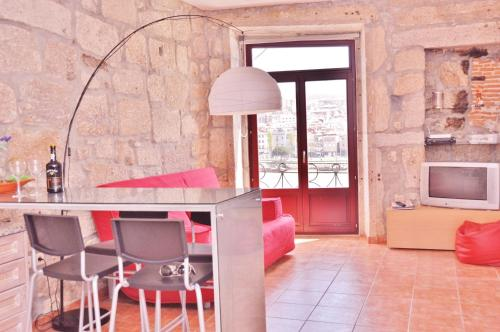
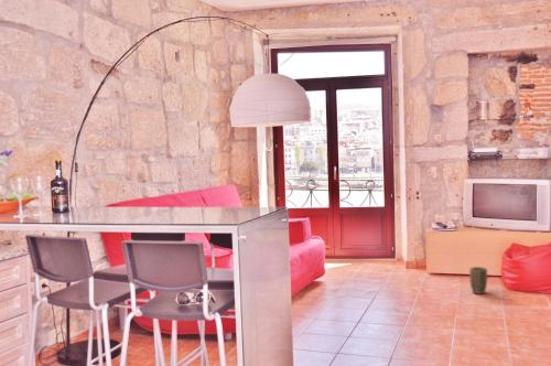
+ plant pot (478, 280)
